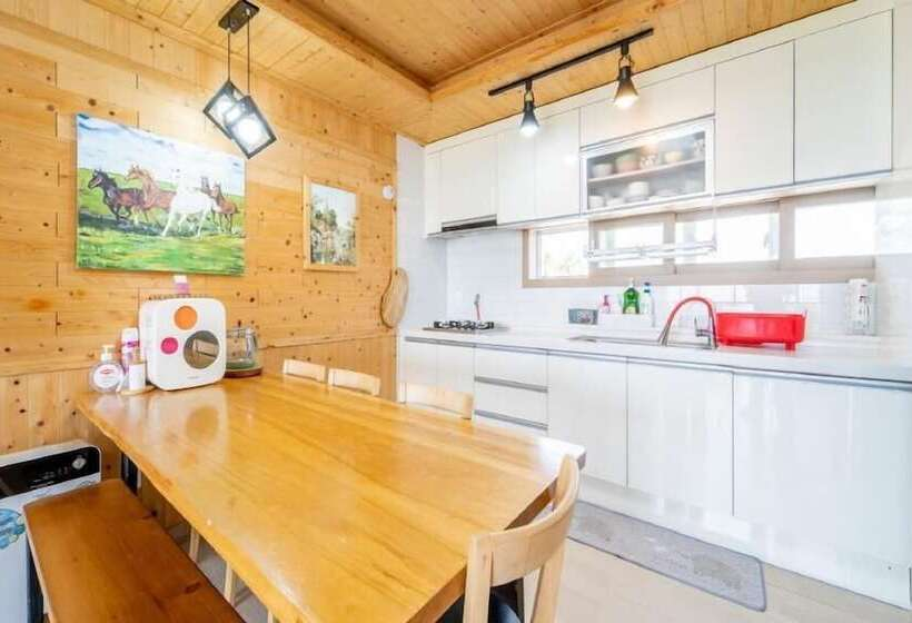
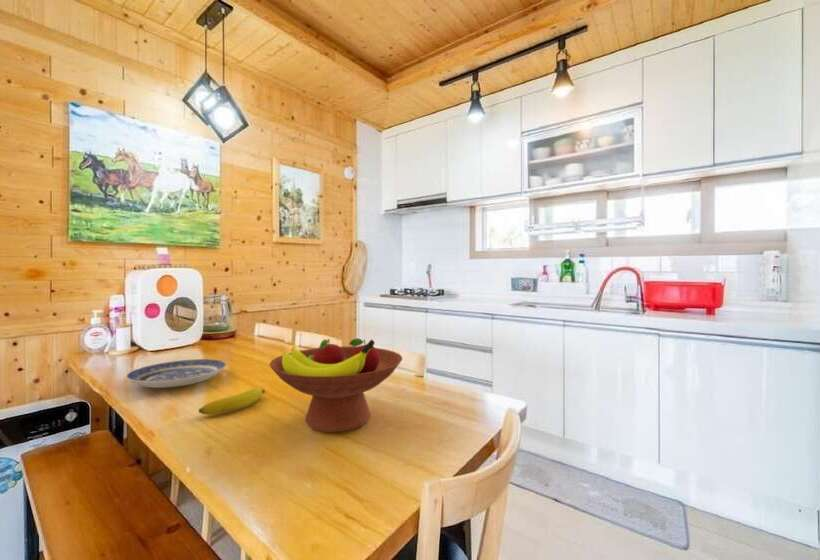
+ fruit bowl (338, 377)
+ plate (179, 374)
+ banana (240, 397)
